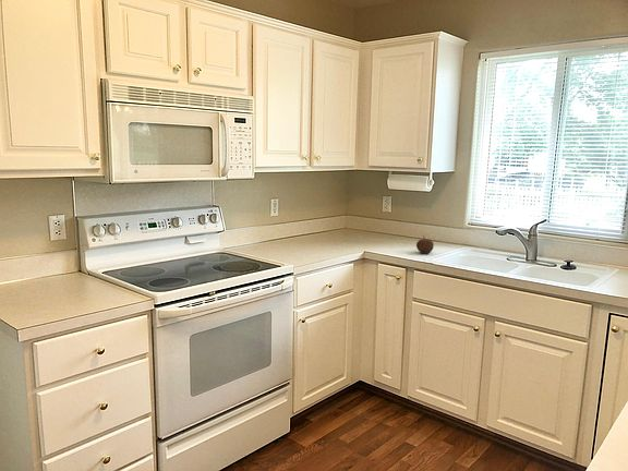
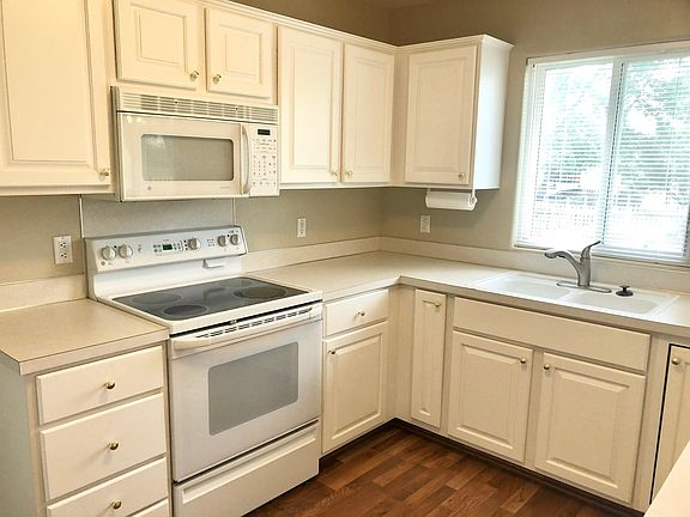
- fruit (424, 244)
